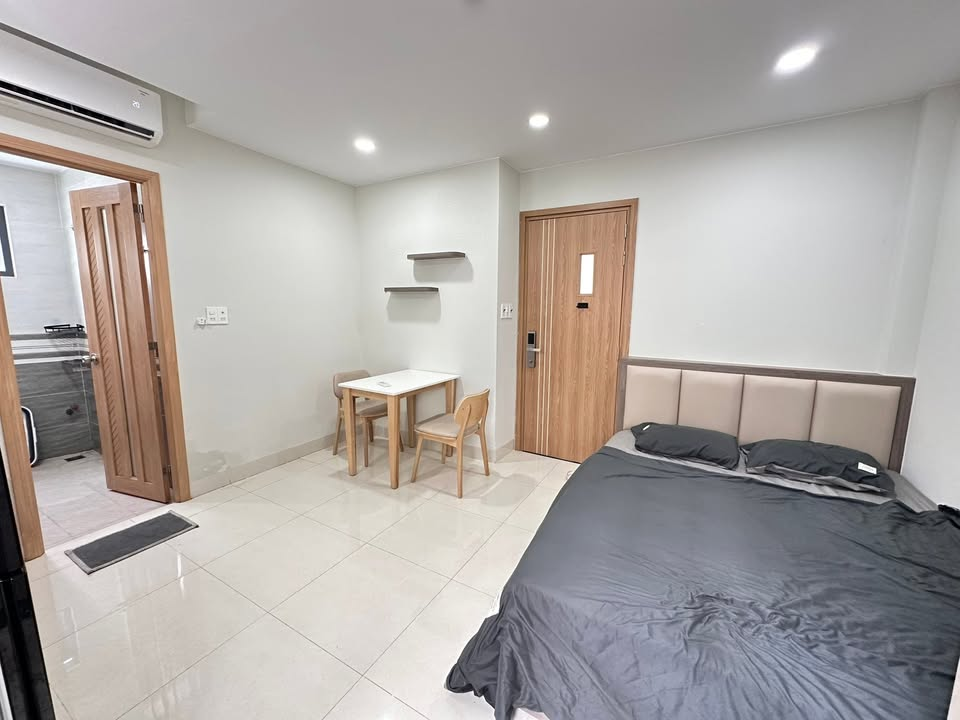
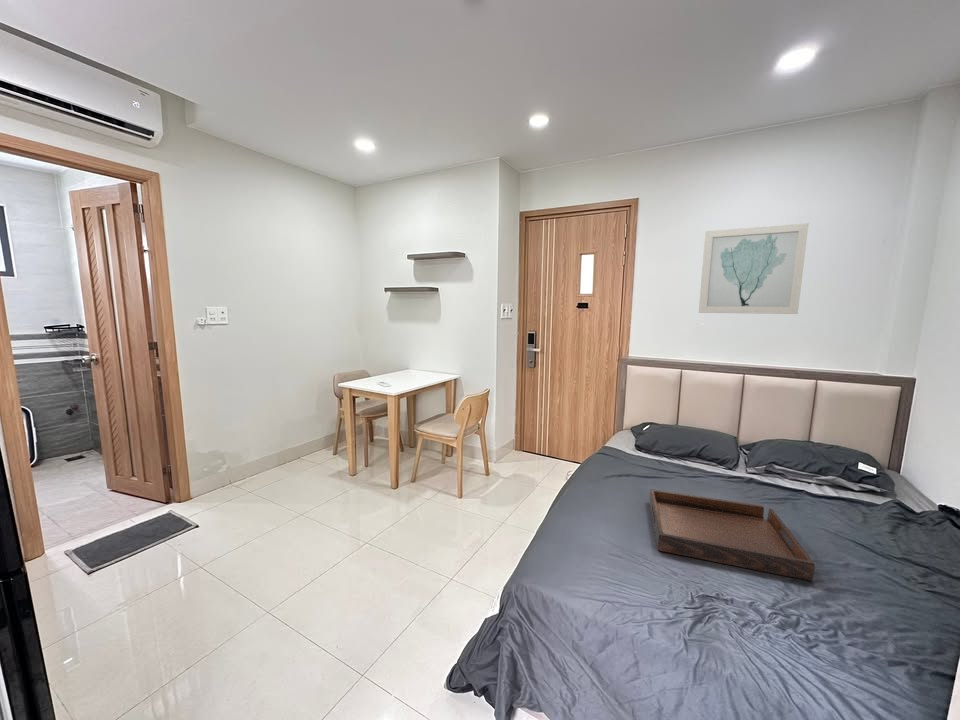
+ serving tray (718, 527)
+ wall art (749, 271)
